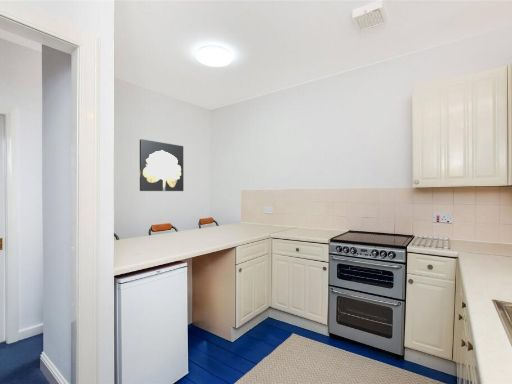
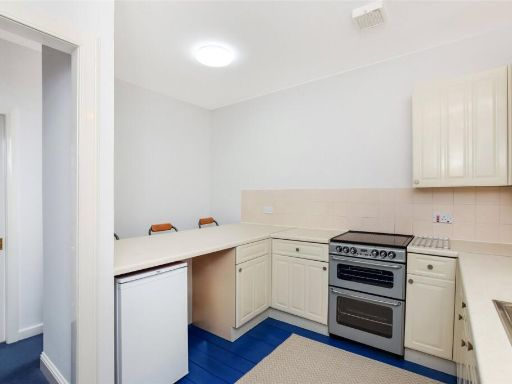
- wall art (162, 167)
